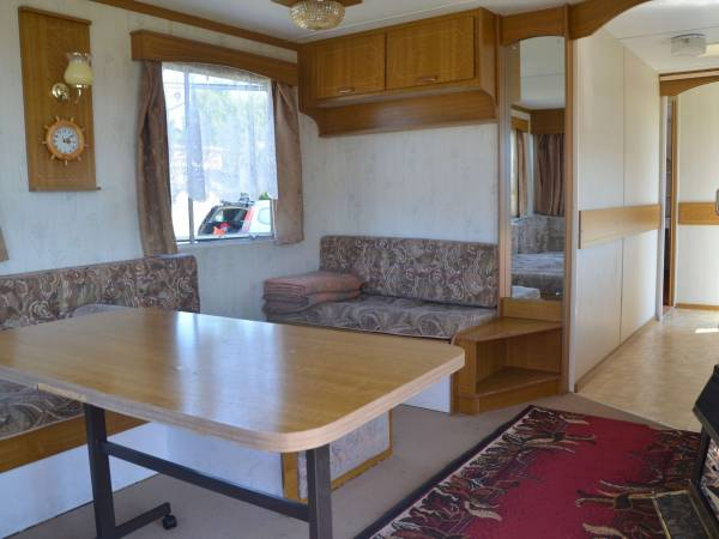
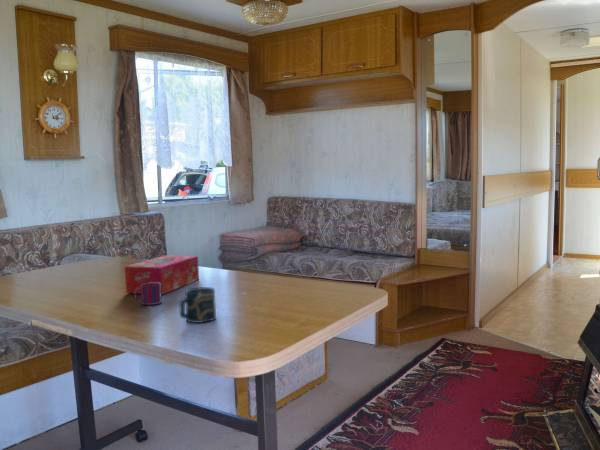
+ cup (196, 305)
+ tissue box (163, 273)
+ mug (146, 294)
